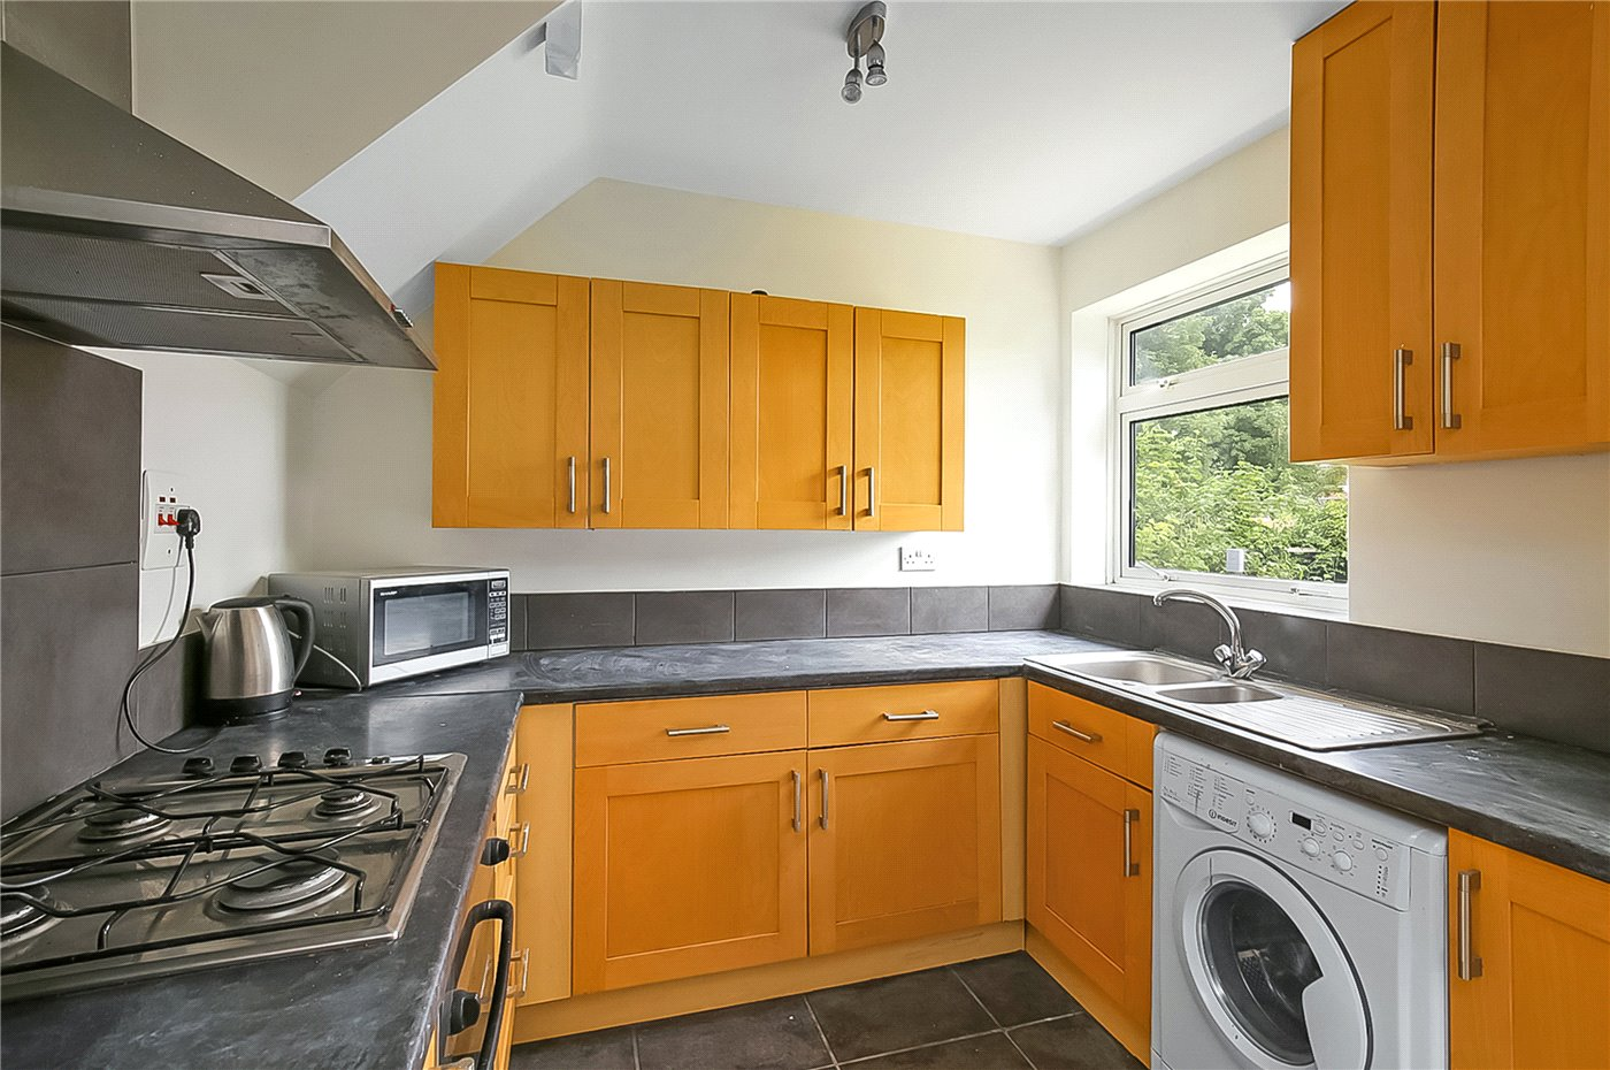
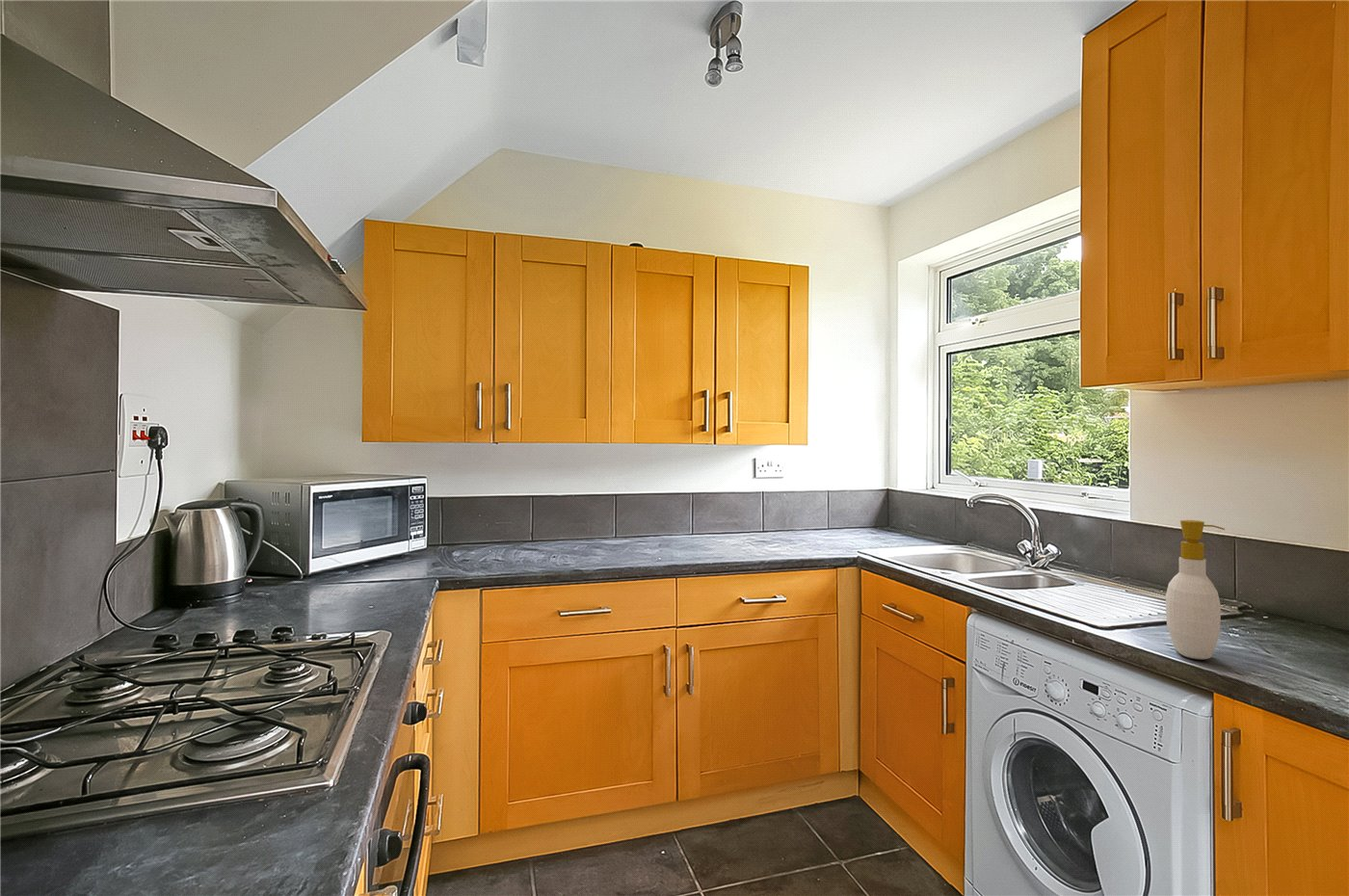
+ soap bottle (1195, 587)
